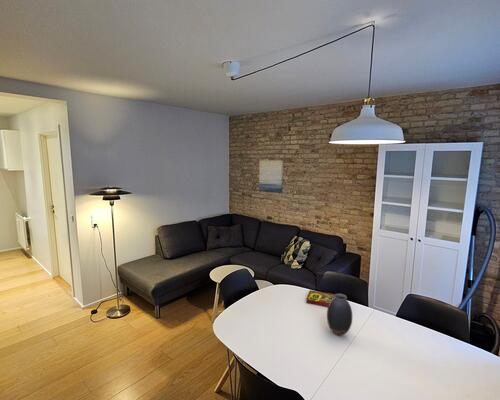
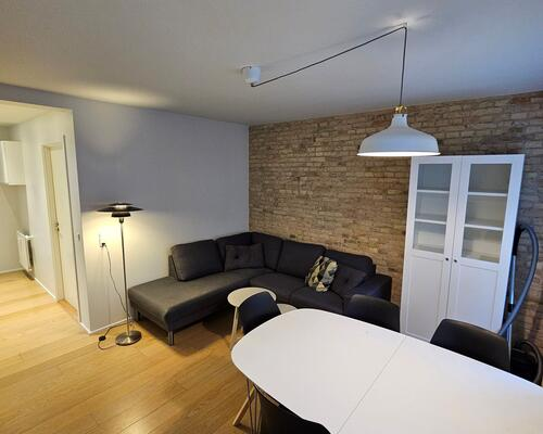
- book (324, 299)
- vase (339, 315)
- wall art (270, 176)
